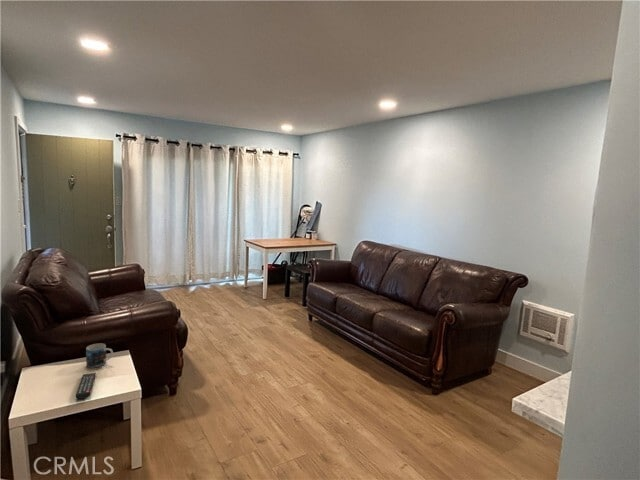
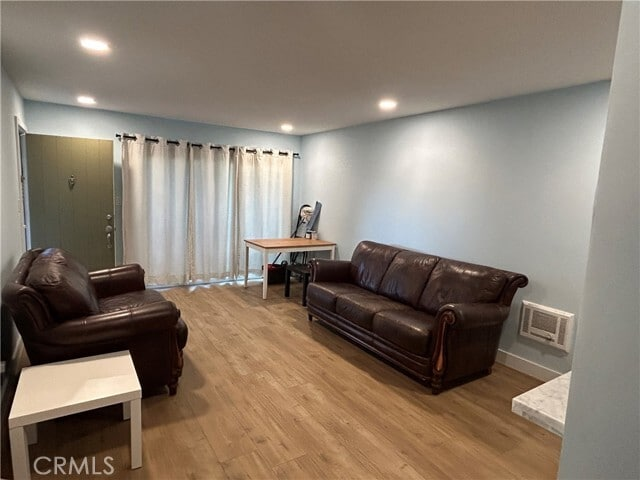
- remote control (86, 384)
- mug (100, 355)
